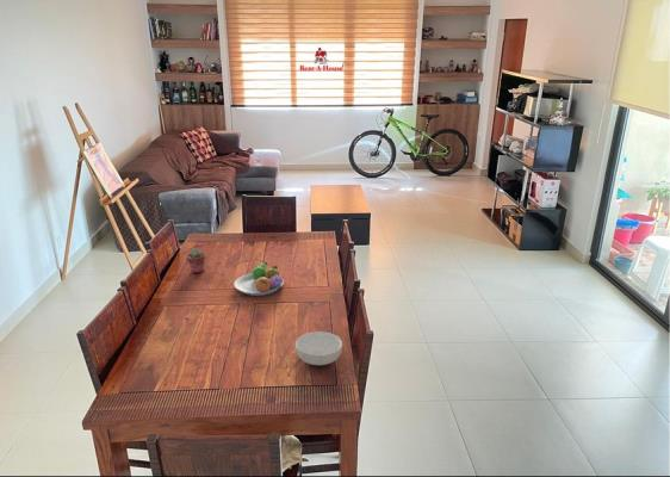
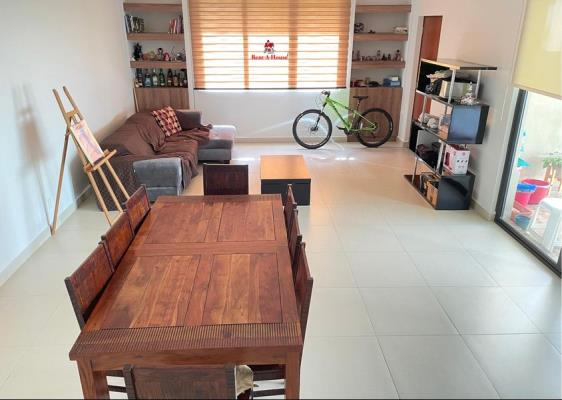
- cereal bowl (318, 351)
- potted succulent (196, 259)
- fruit bowl (260, 277)
